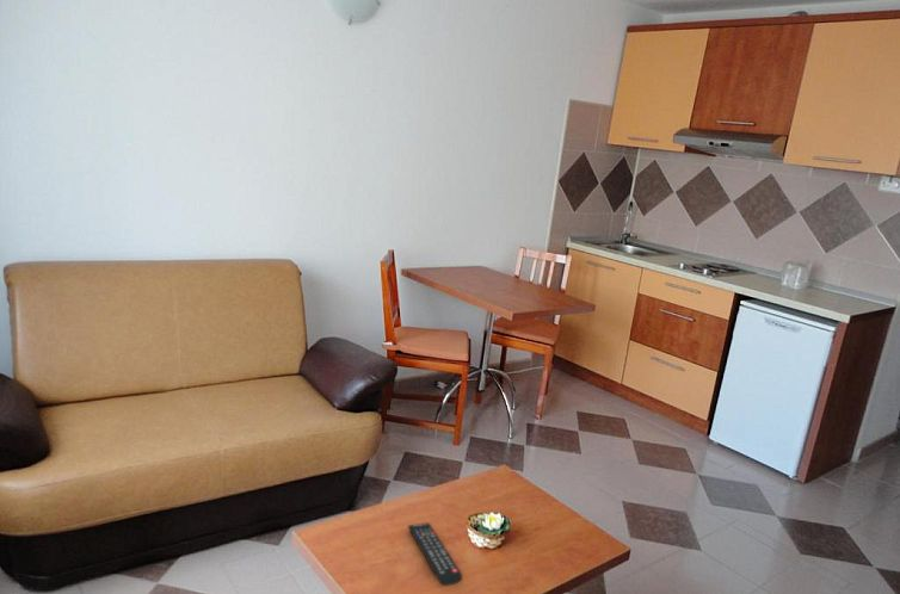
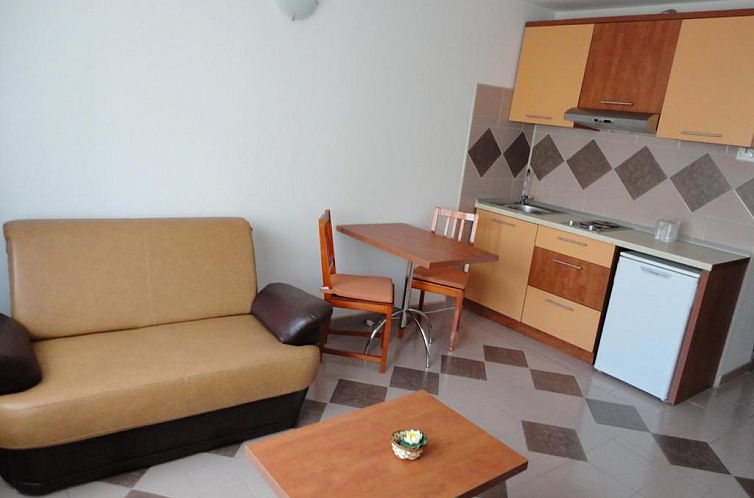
- remote control (433, 551)
